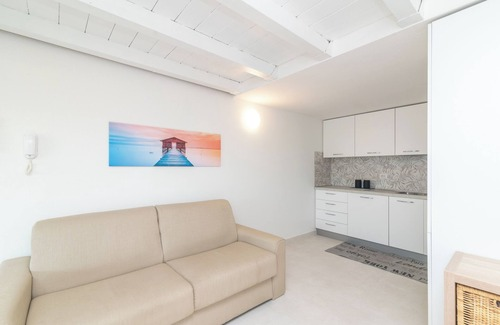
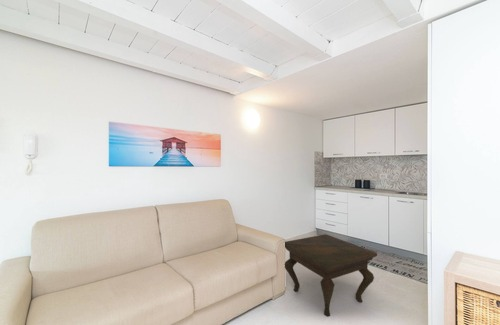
+ side table (326, 271)
